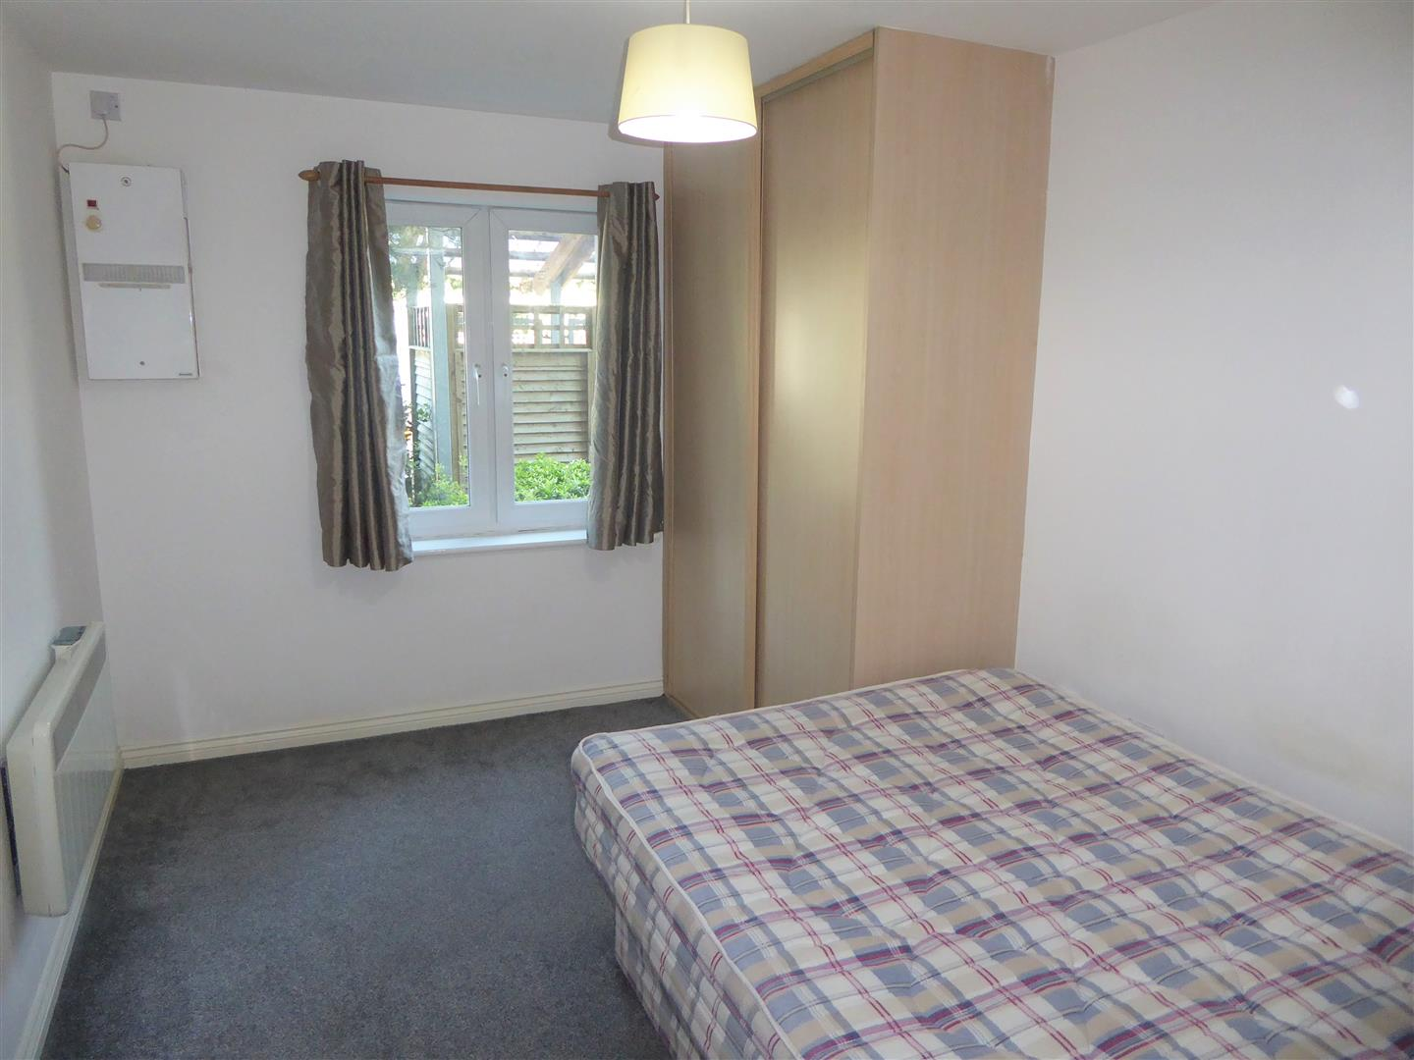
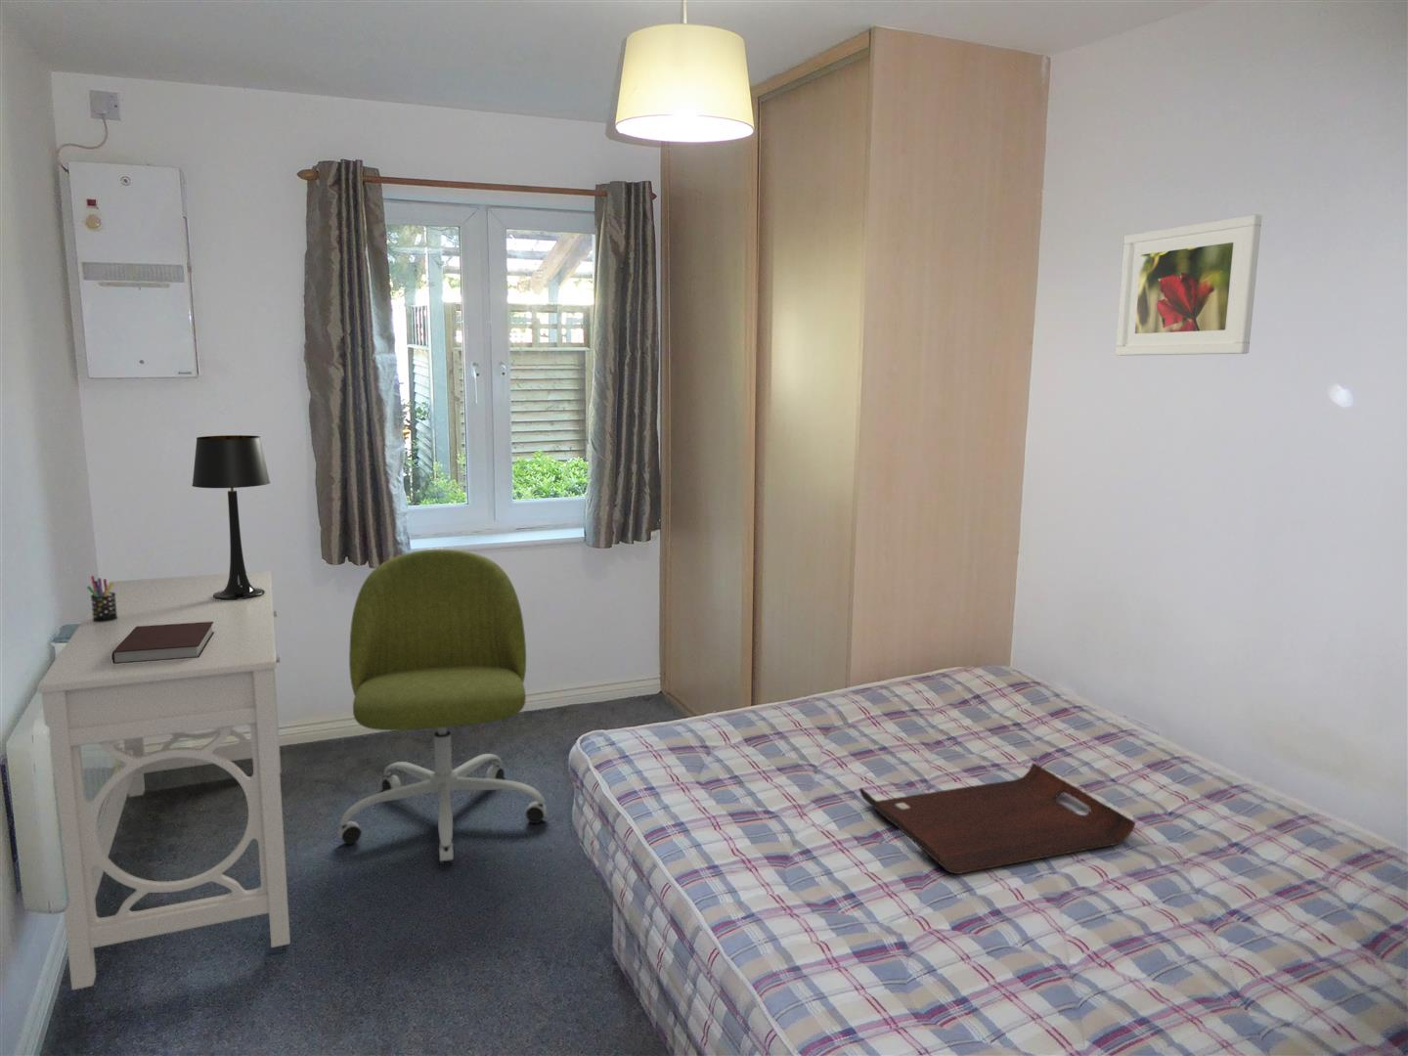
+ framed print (1182, 291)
+ desk (192, 739)
+ table lamp (234, 516)
+ pen holder (100, 598)
+ notebook (165, 640)
+ office chair (441, 695)
+ serving tray (990, 813)
